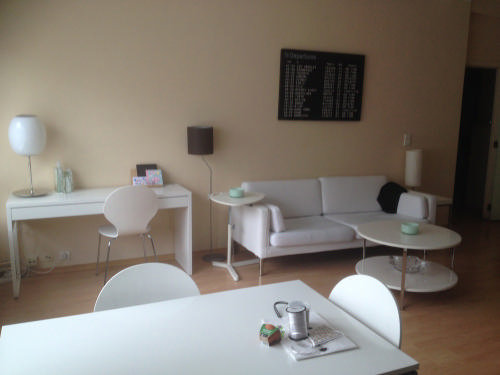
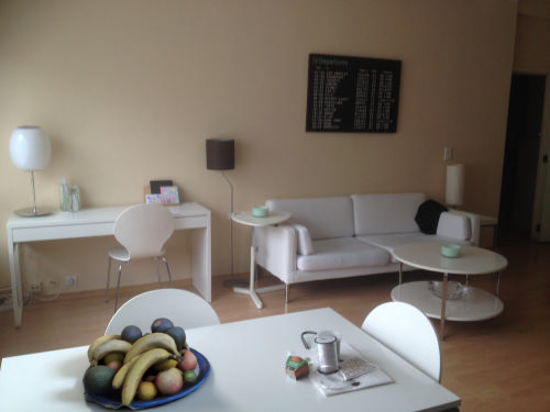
+ fruit bowl (148, 352)
